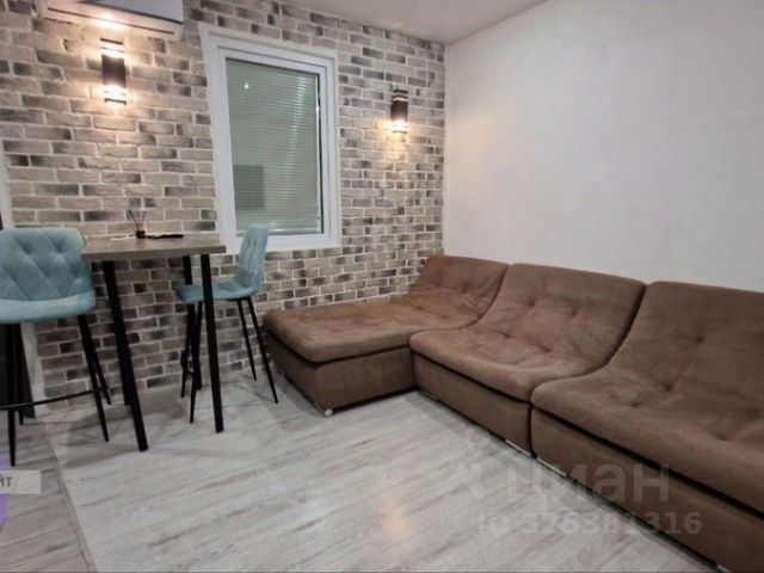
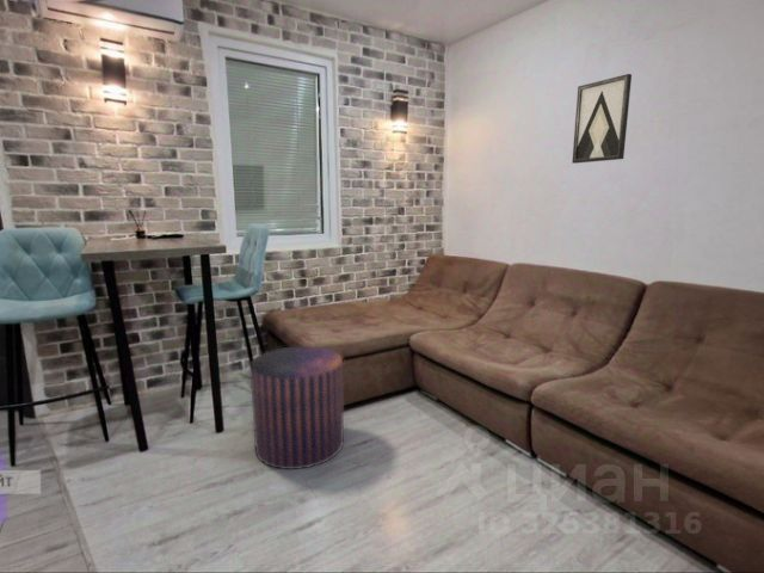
+ pouf (298, 402)
+ wall art (599, 121)
